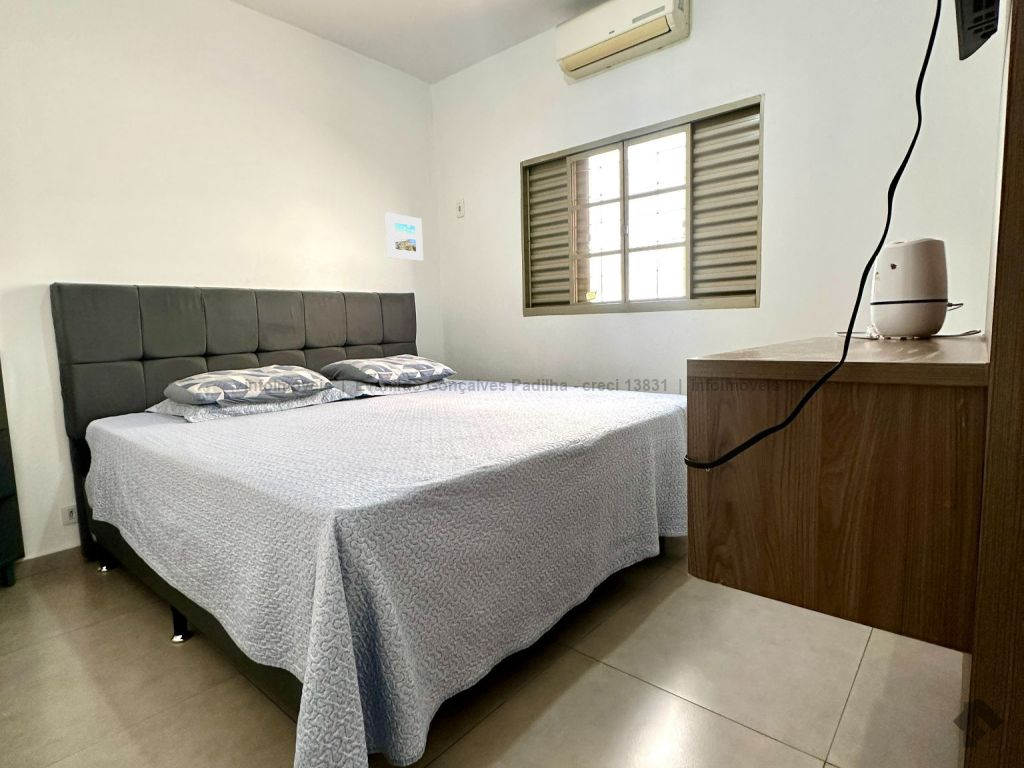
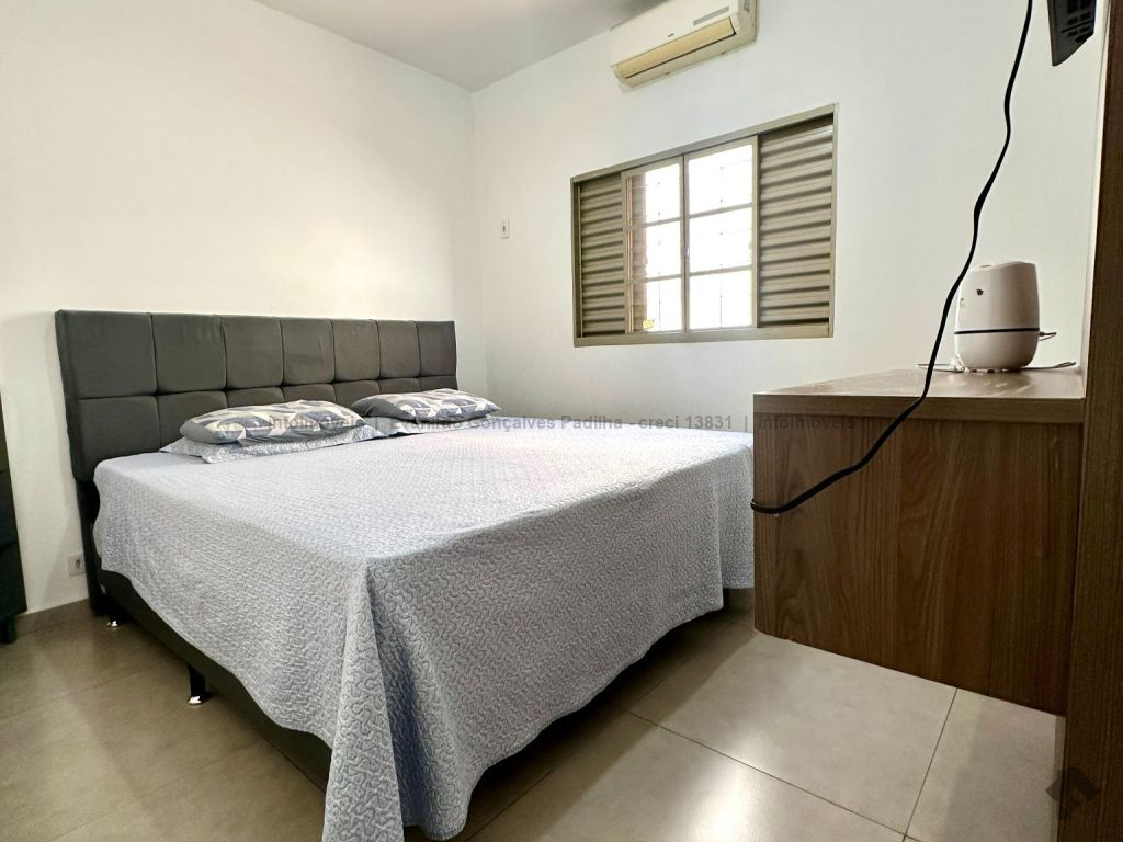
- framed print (404, 237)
